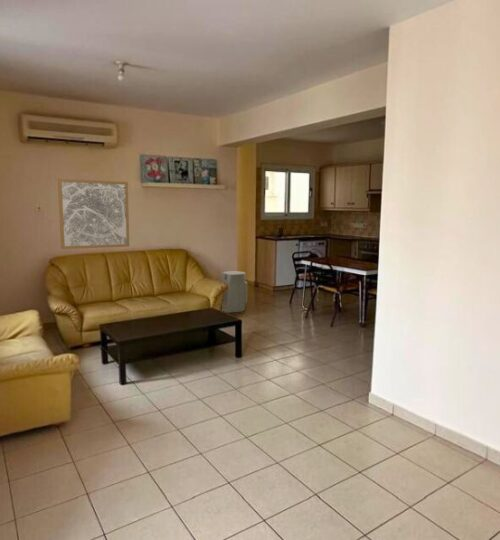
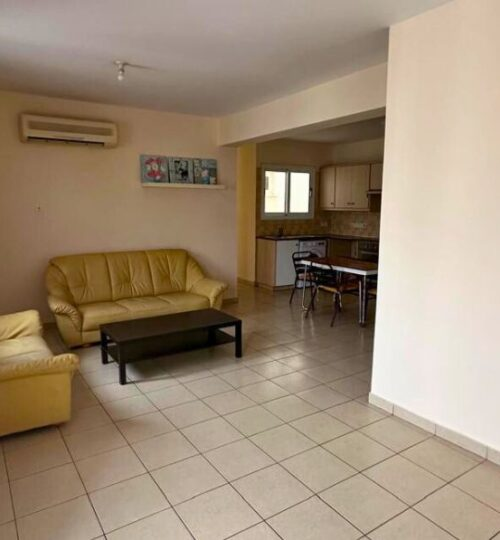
- fan (234, 291)
- wall art (95, 214)
